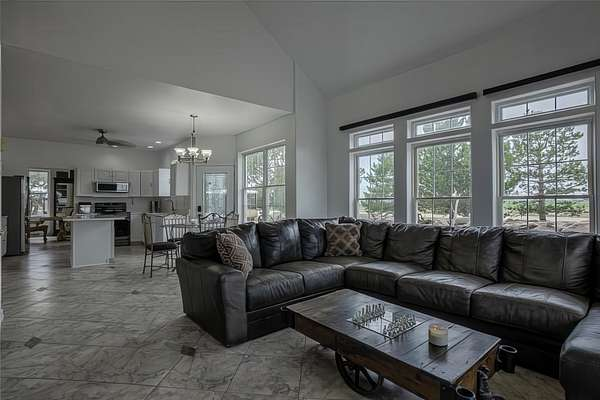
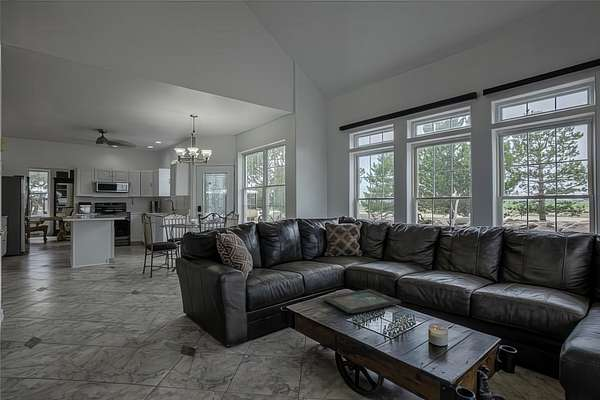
+ decorative tray (360, 300)
